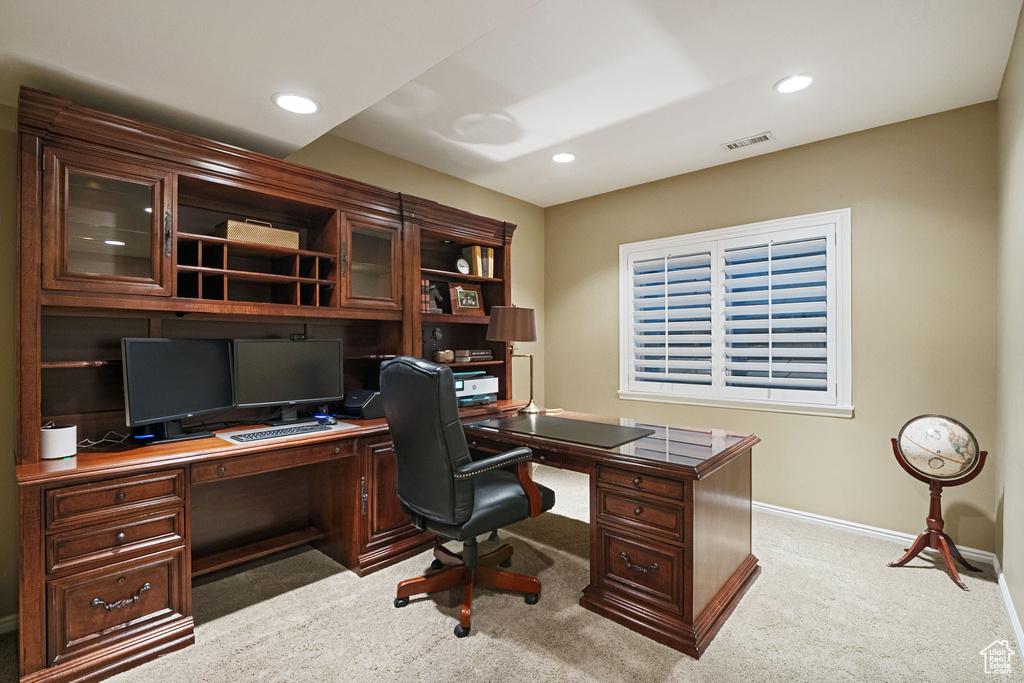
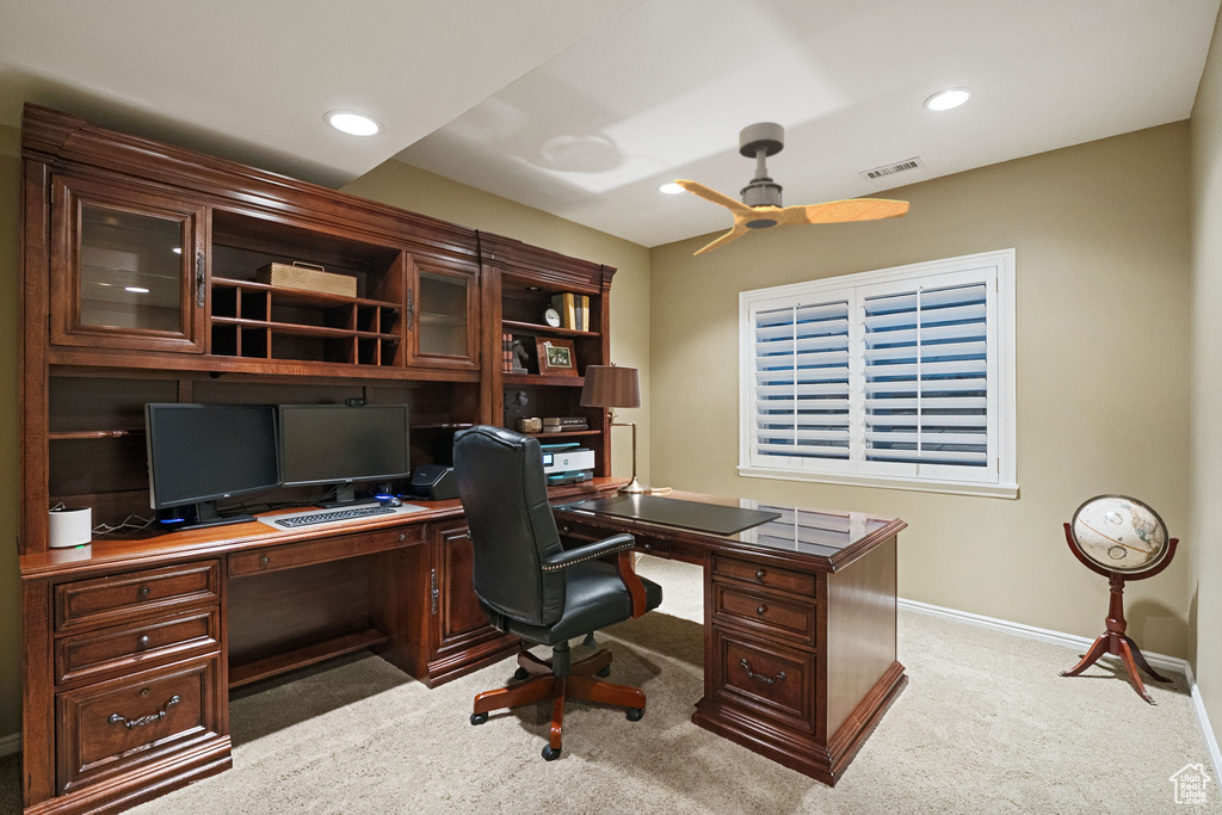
+ ceiling fan (780, 185)
